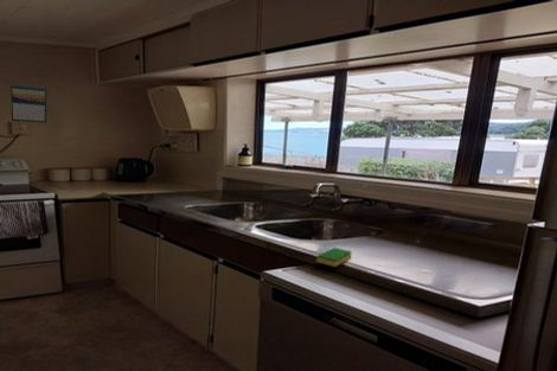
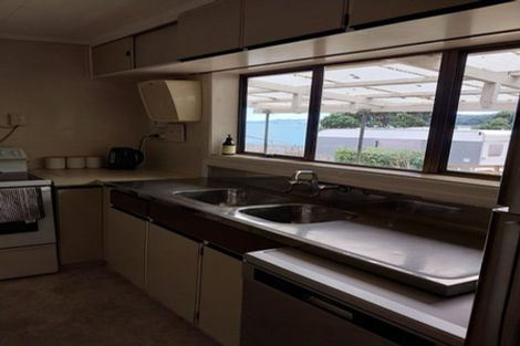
- calendar (28, 103)
- dish sponge (334, 256)
